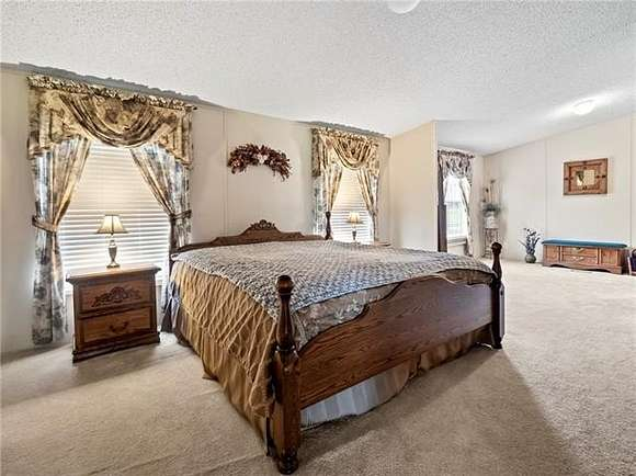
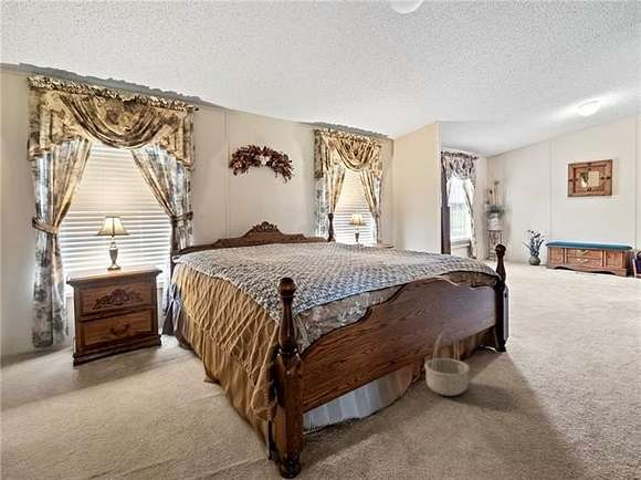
+ basket (446, 358)
